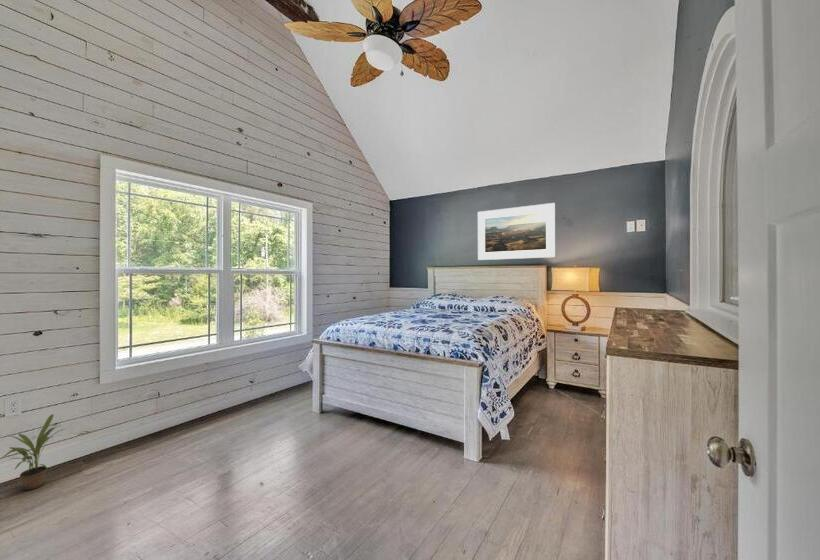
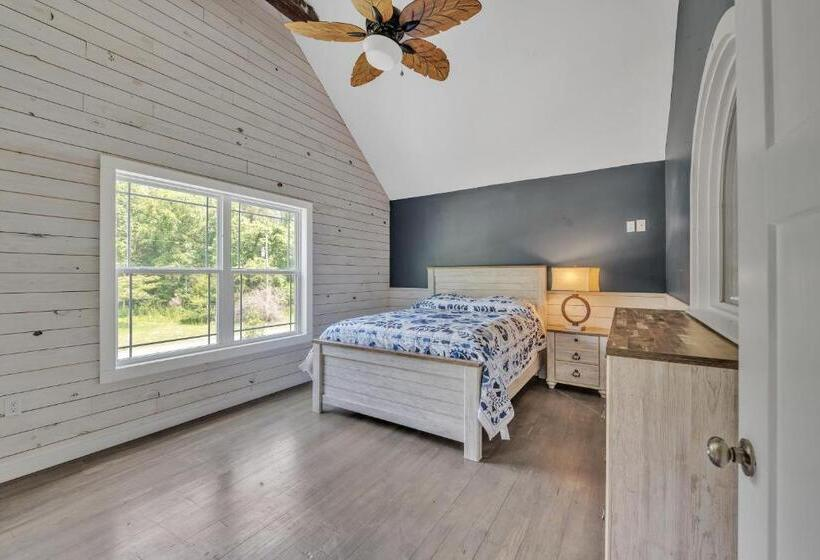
- potted plant (38, 454)
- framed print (514, 233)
